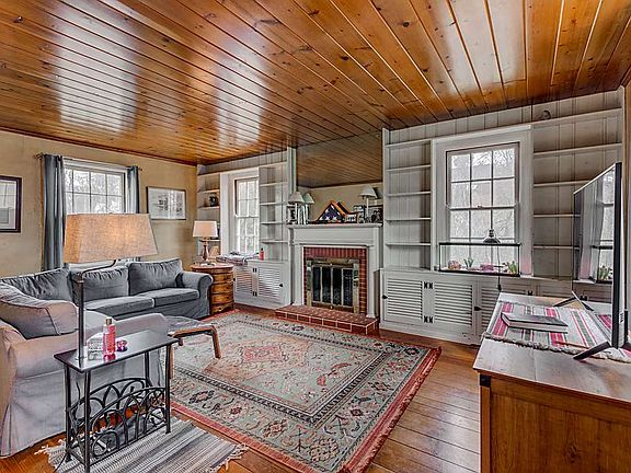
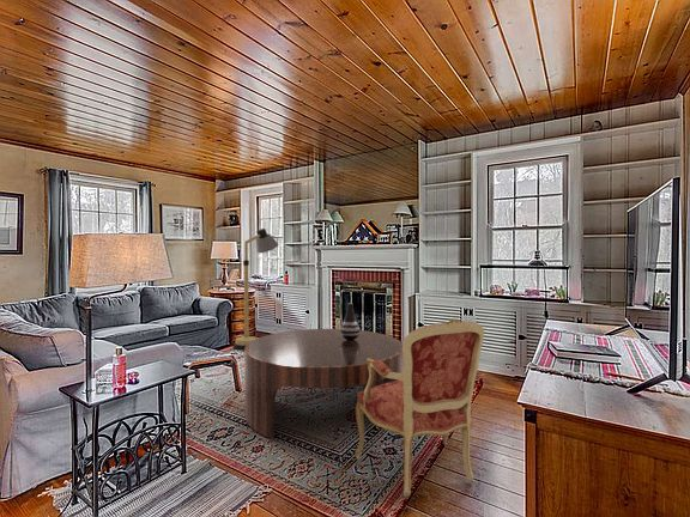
+ vase (350, 321)
+ coffee table (325, 375)
+ floor lamp (247, 286)
+ armchair (424, 391)
